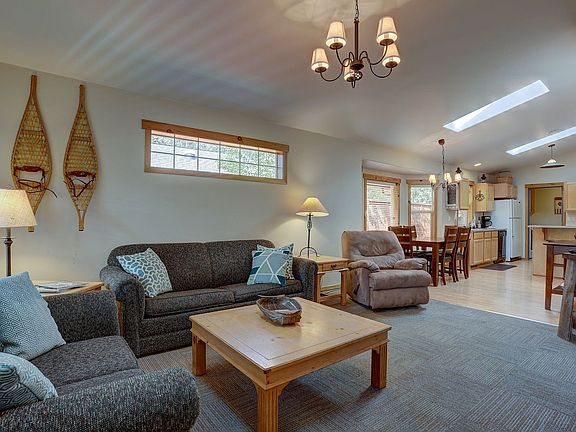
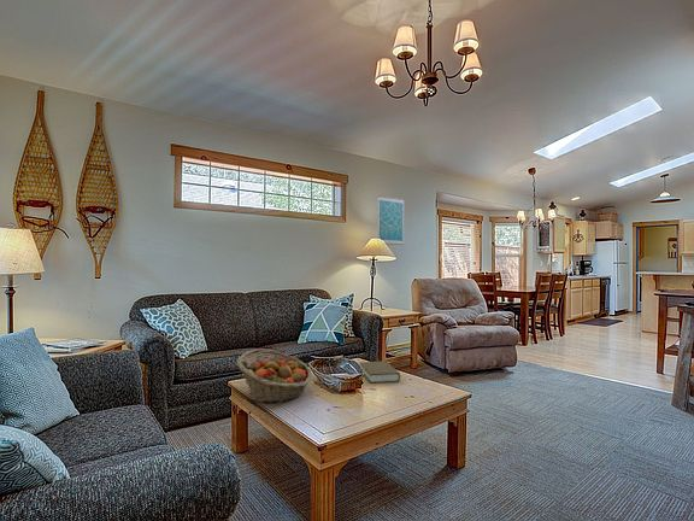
+ book (378, 370)
+ fruit basket (275, 373)
+ wall art (390, 221)
